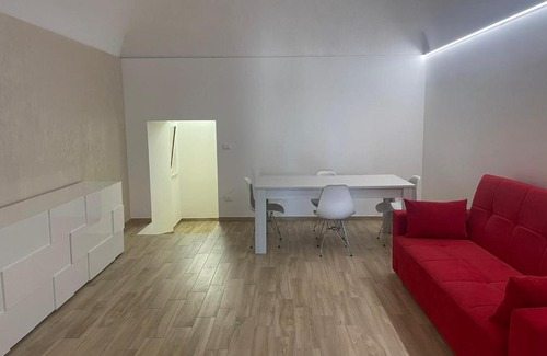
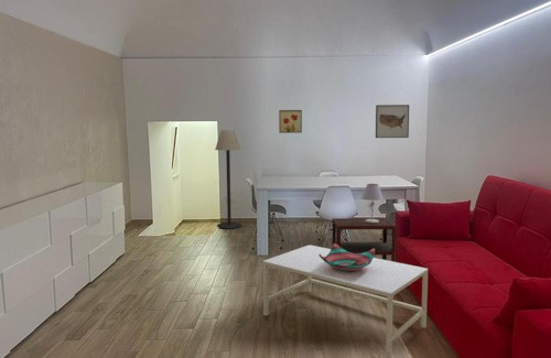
+ floor lamp (228, 178)
+ coffee table (342, 290)
+ side table (361, 248)
+ decorative bowl (347, 259)
+ table lamp (371, 203)
+ wall art (290, 121)
+ wall art (391, 121)
